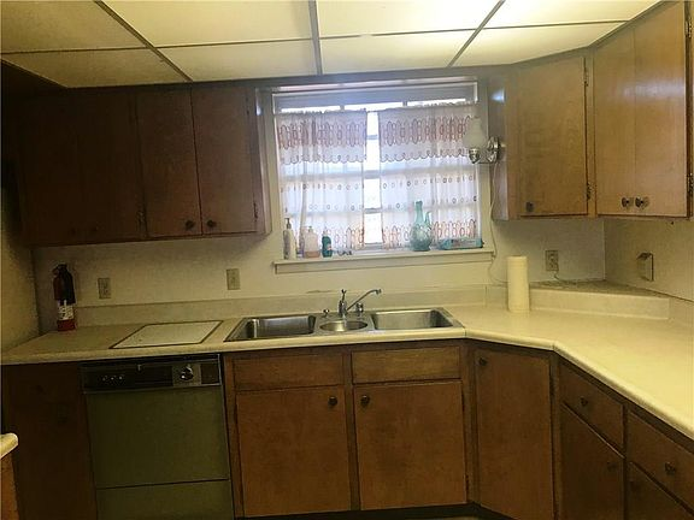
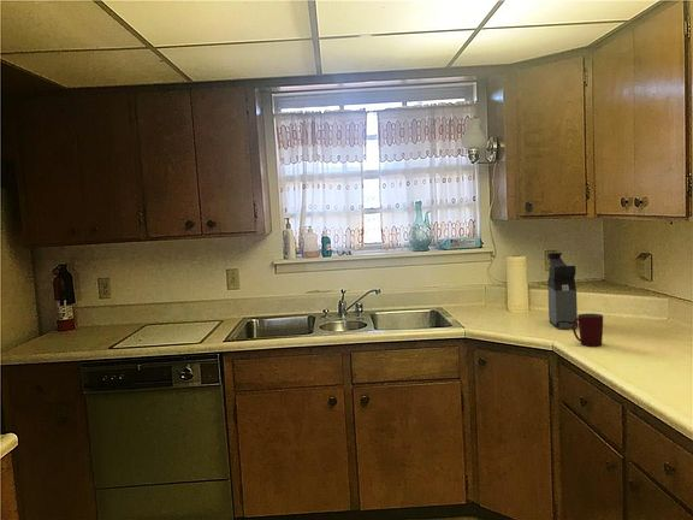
+ coffee maker (561, 289)
+ mug (587, 330)
